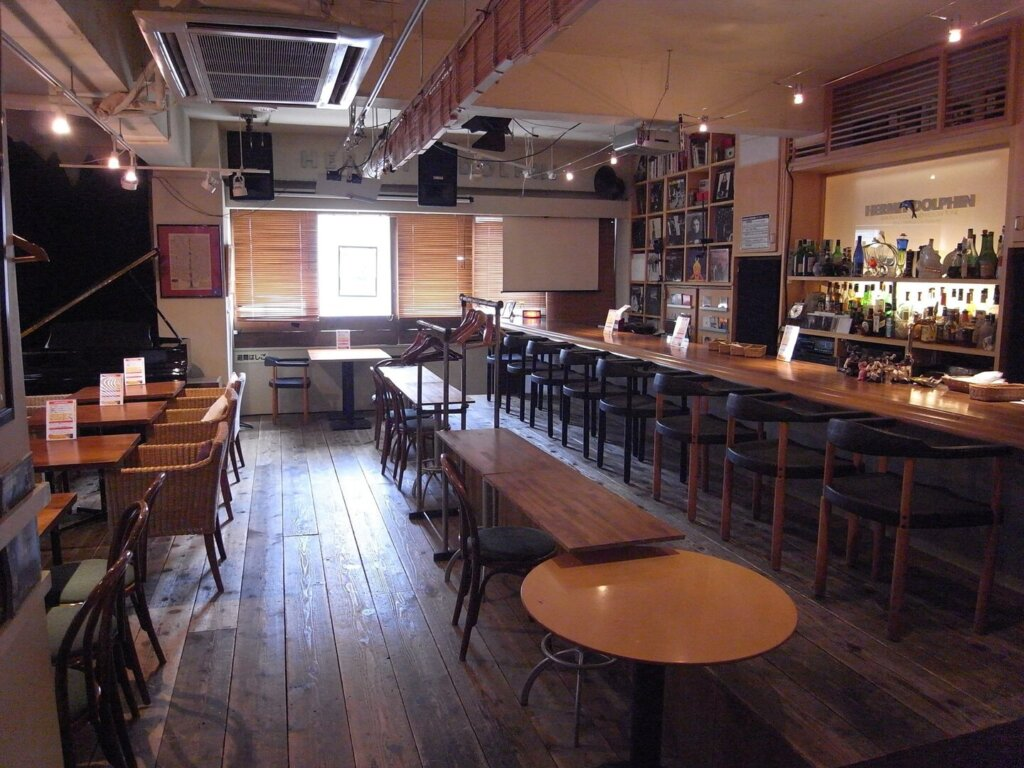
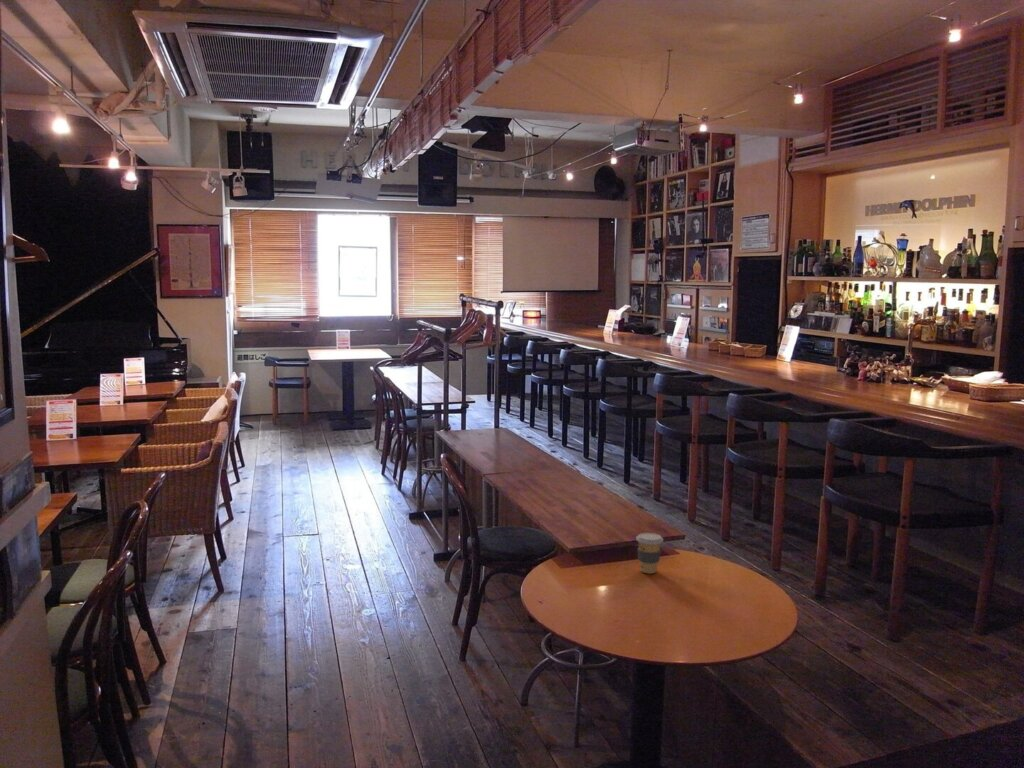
+ coffee cup (649, 553)
